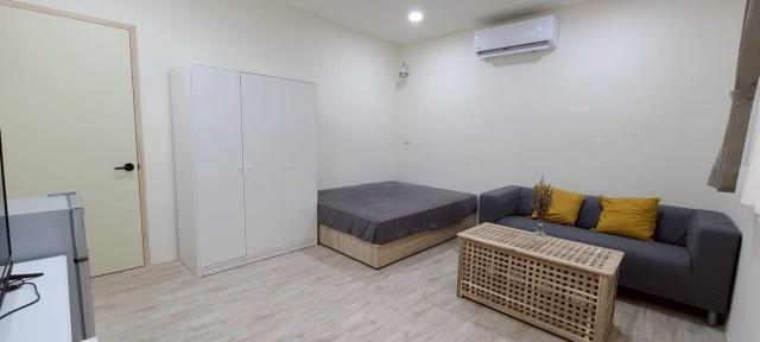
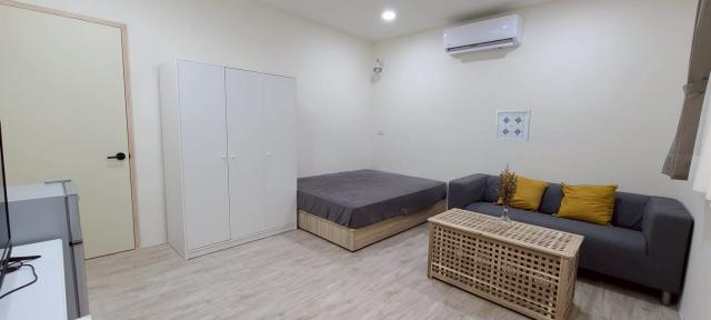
+ wall art (512, 126)
